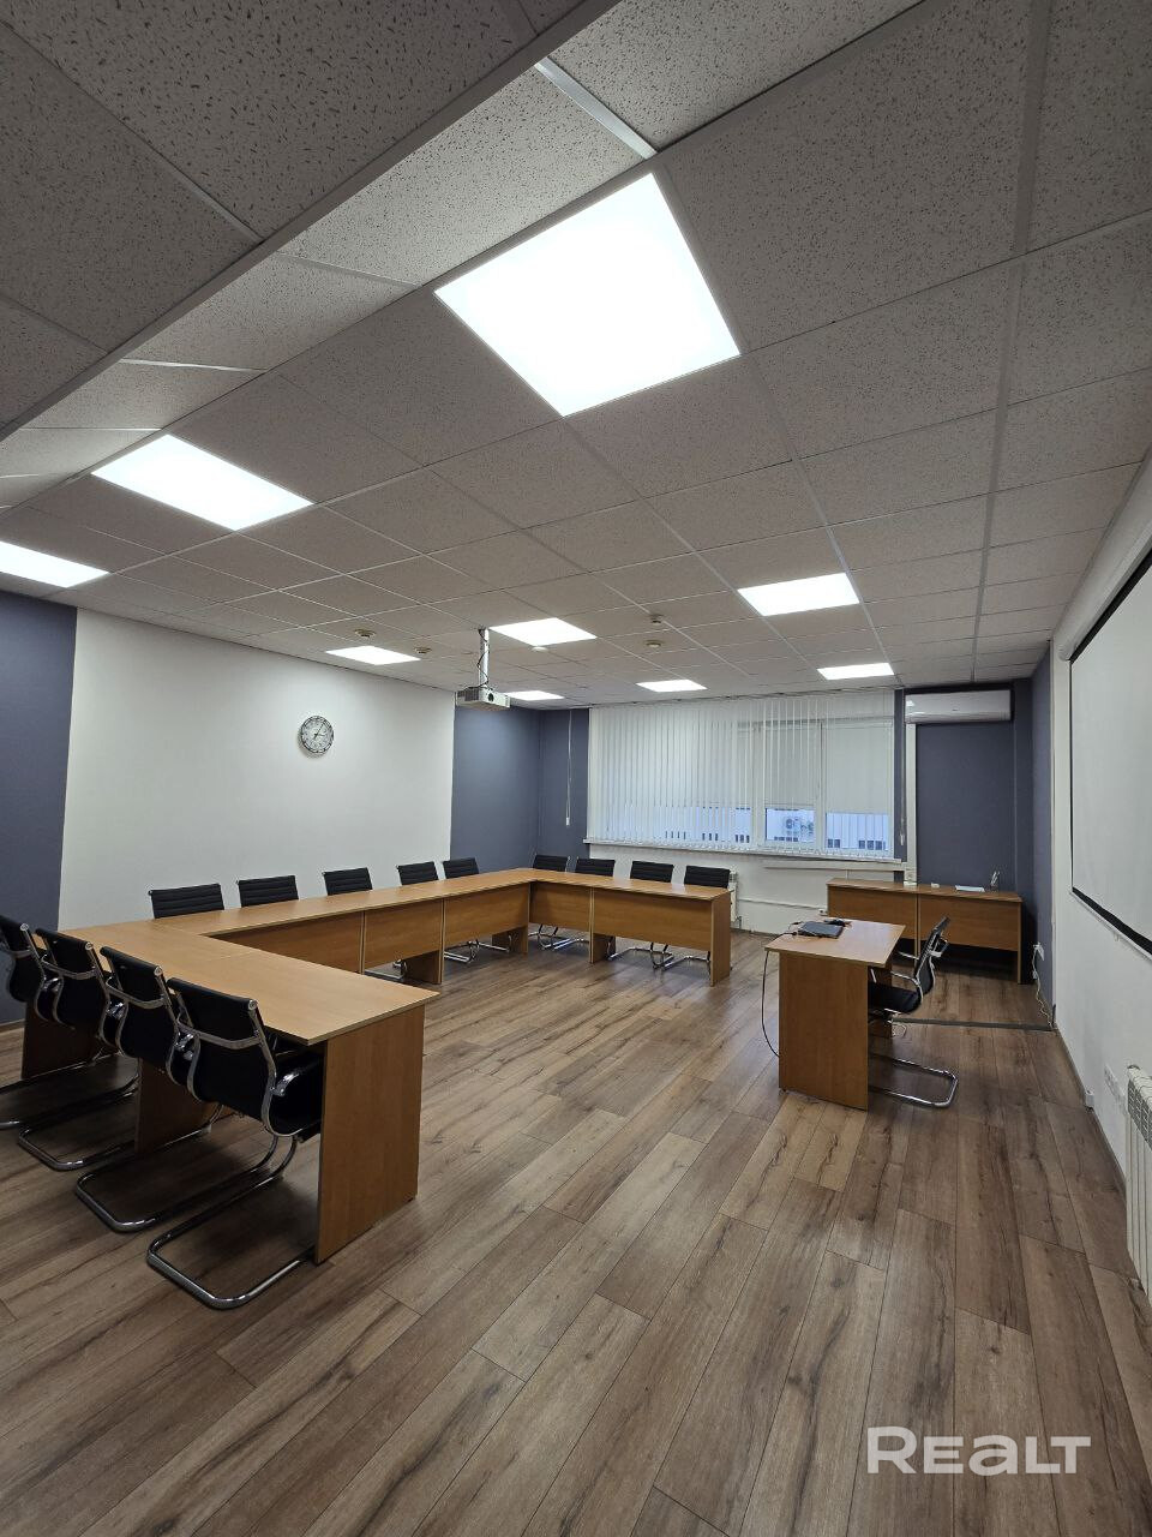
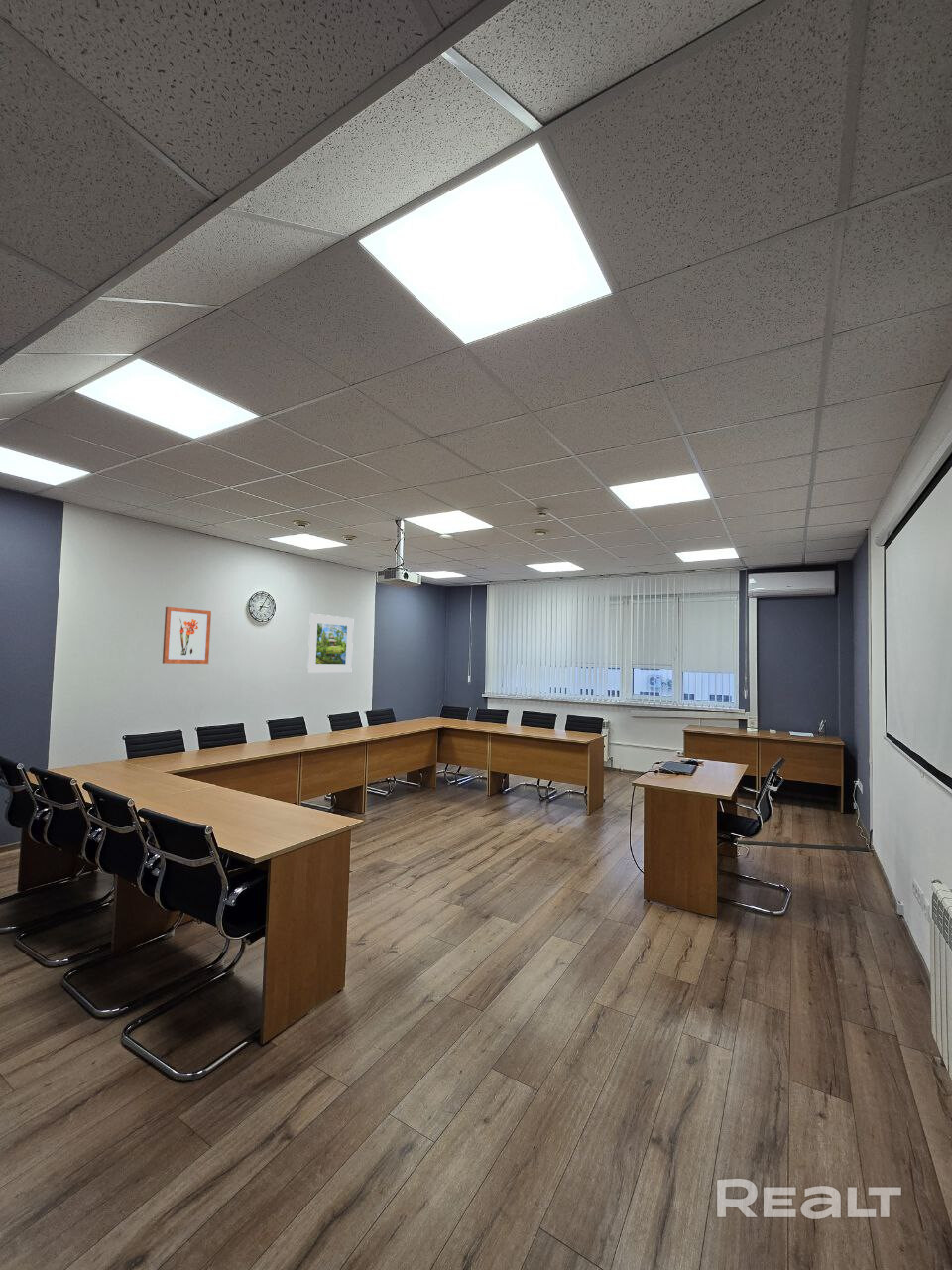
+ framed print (331, 644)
+ wall art (187, 636)
